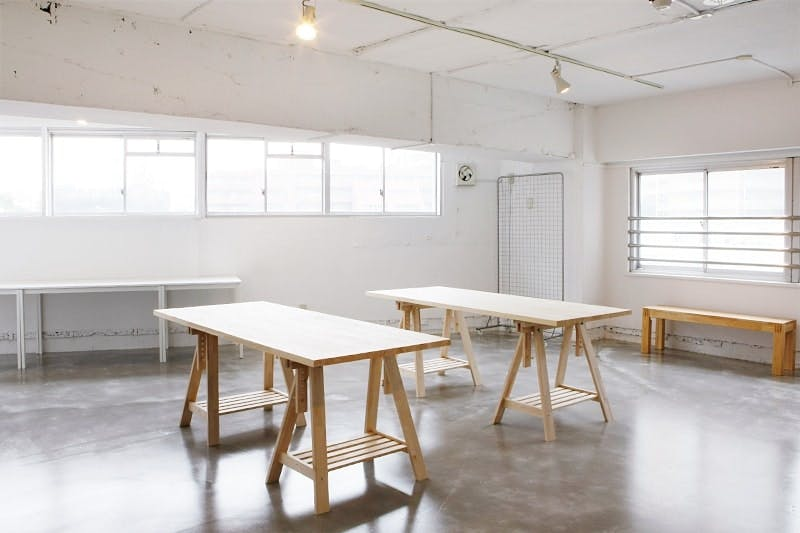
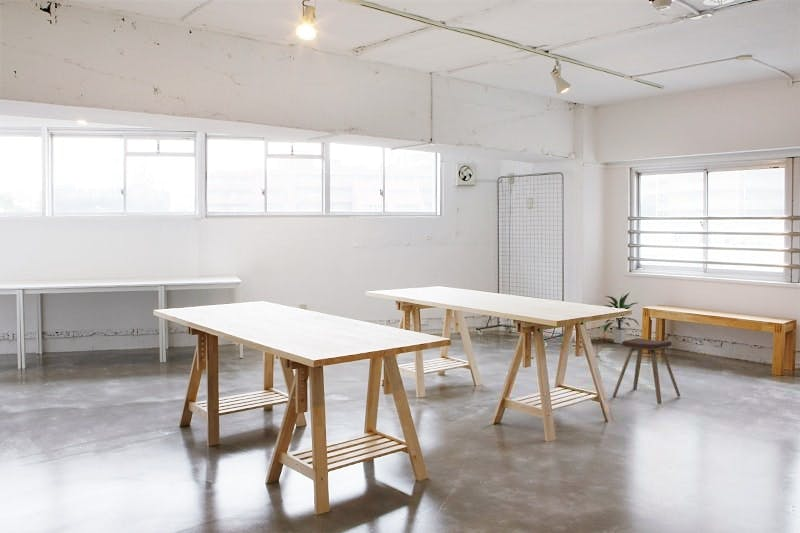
+ music stool (652, 367)
+ indoor plant (618, 318)
